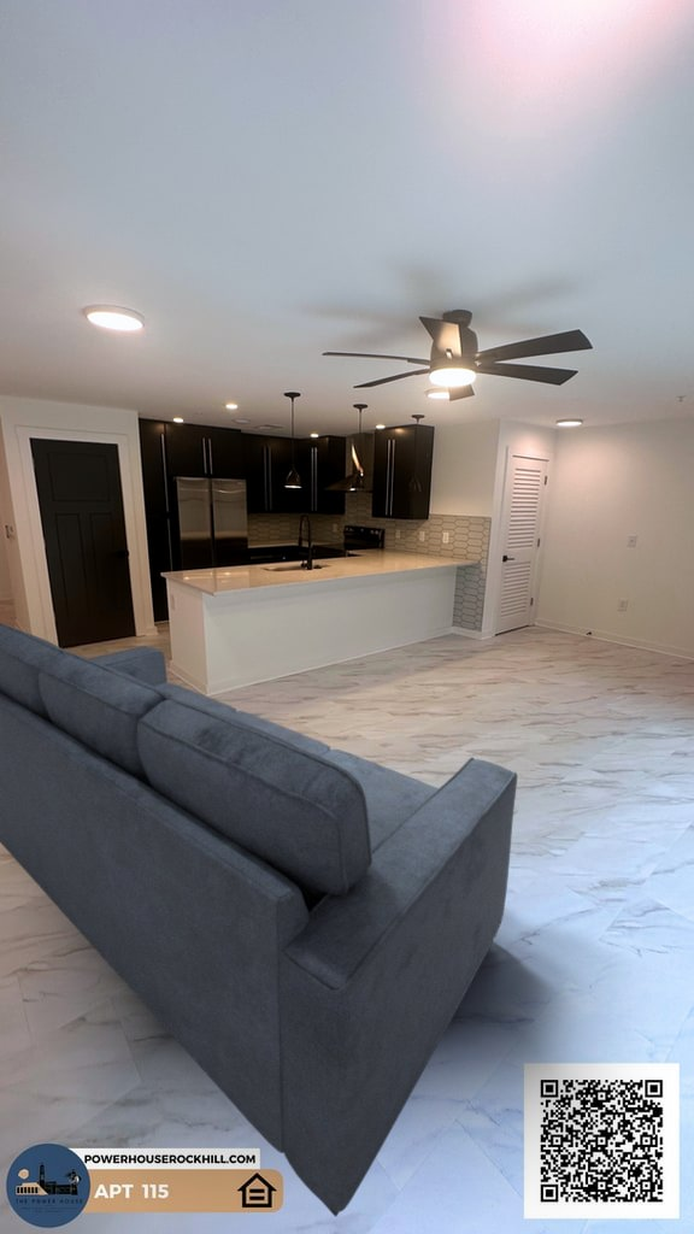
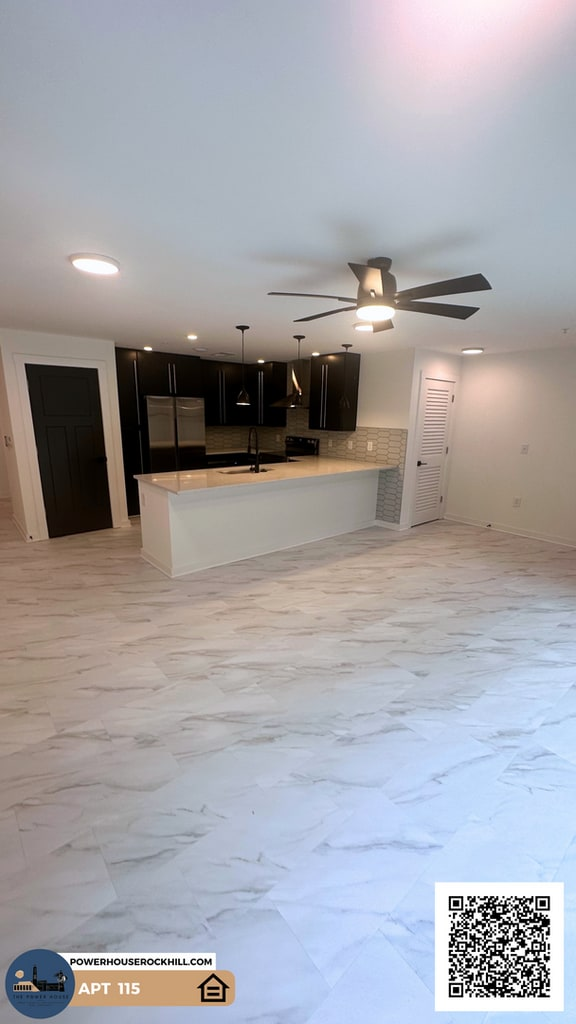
- sofa (198, 769)
